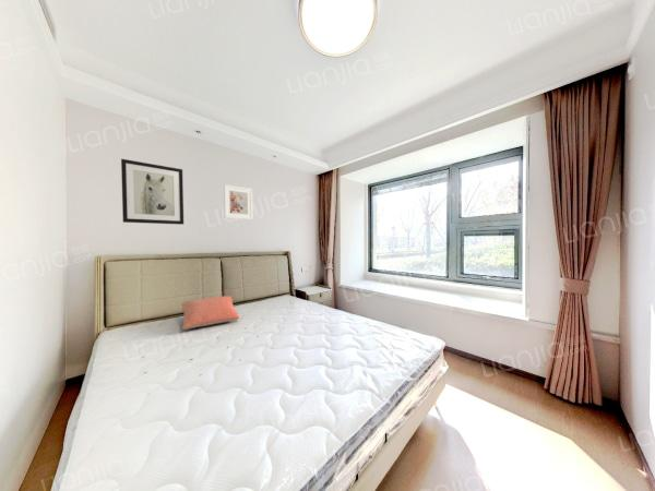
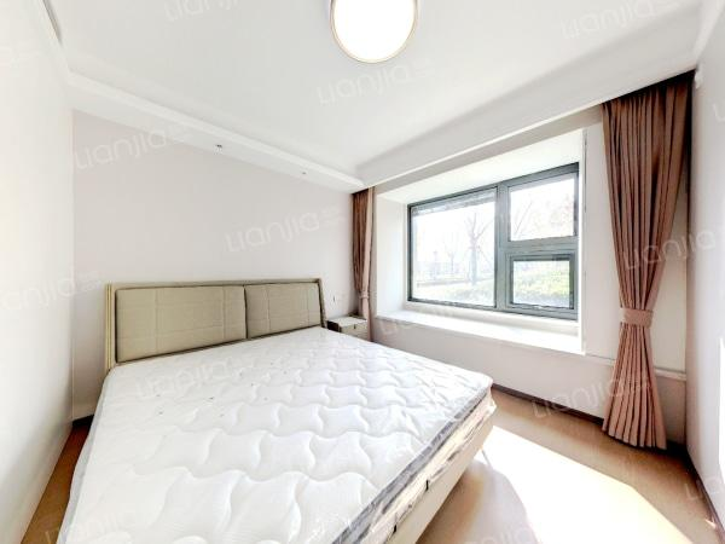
- pillow (210, 310)
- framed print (238, 202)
- wall art (154, 193)
